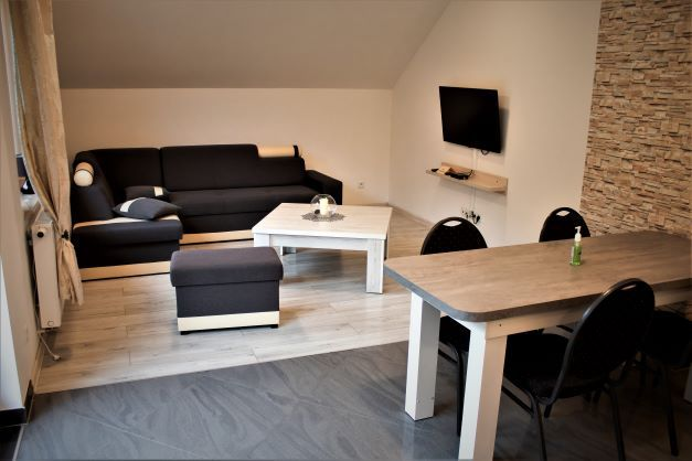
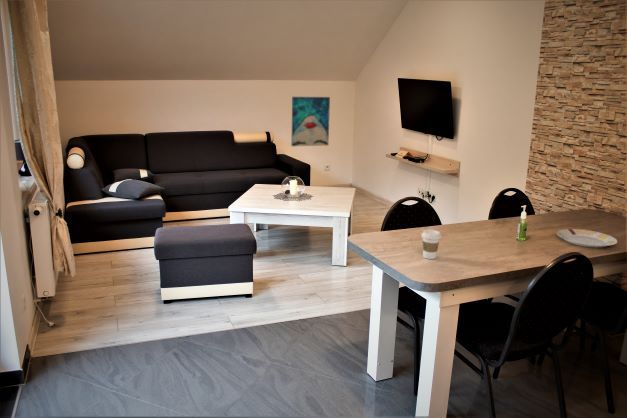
+ wall art (310, 121)
+ coffee cup (430, 244)
+ plate (585, 238)
